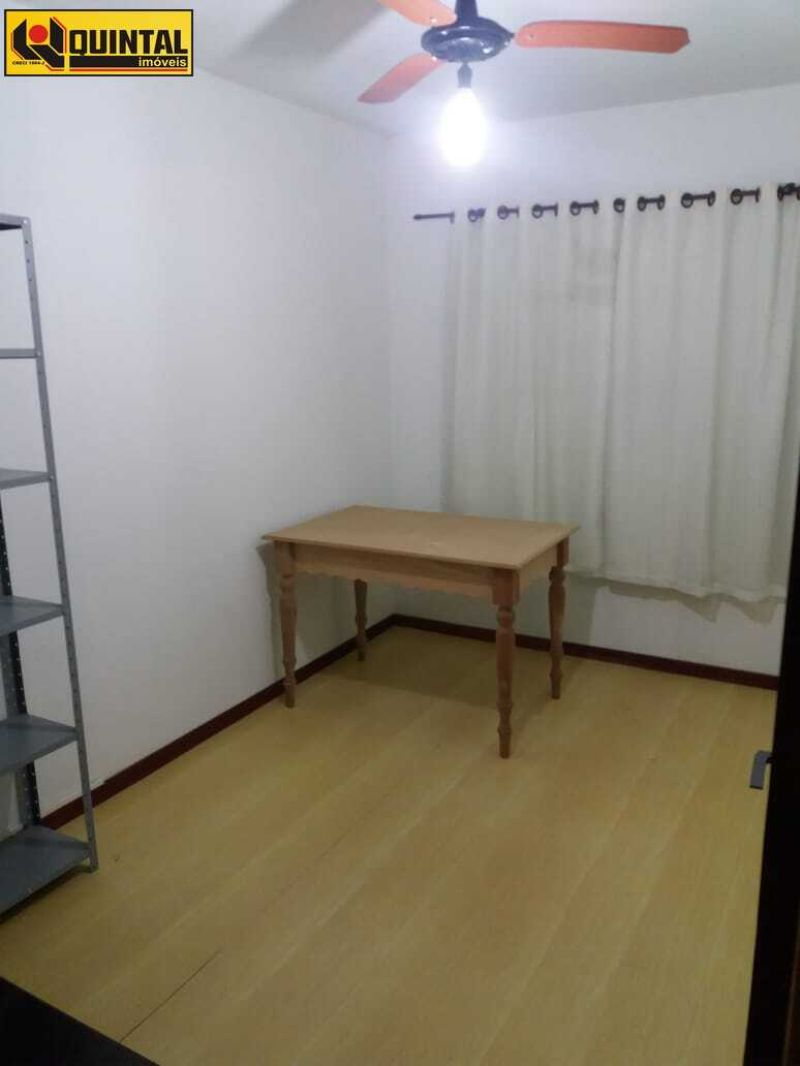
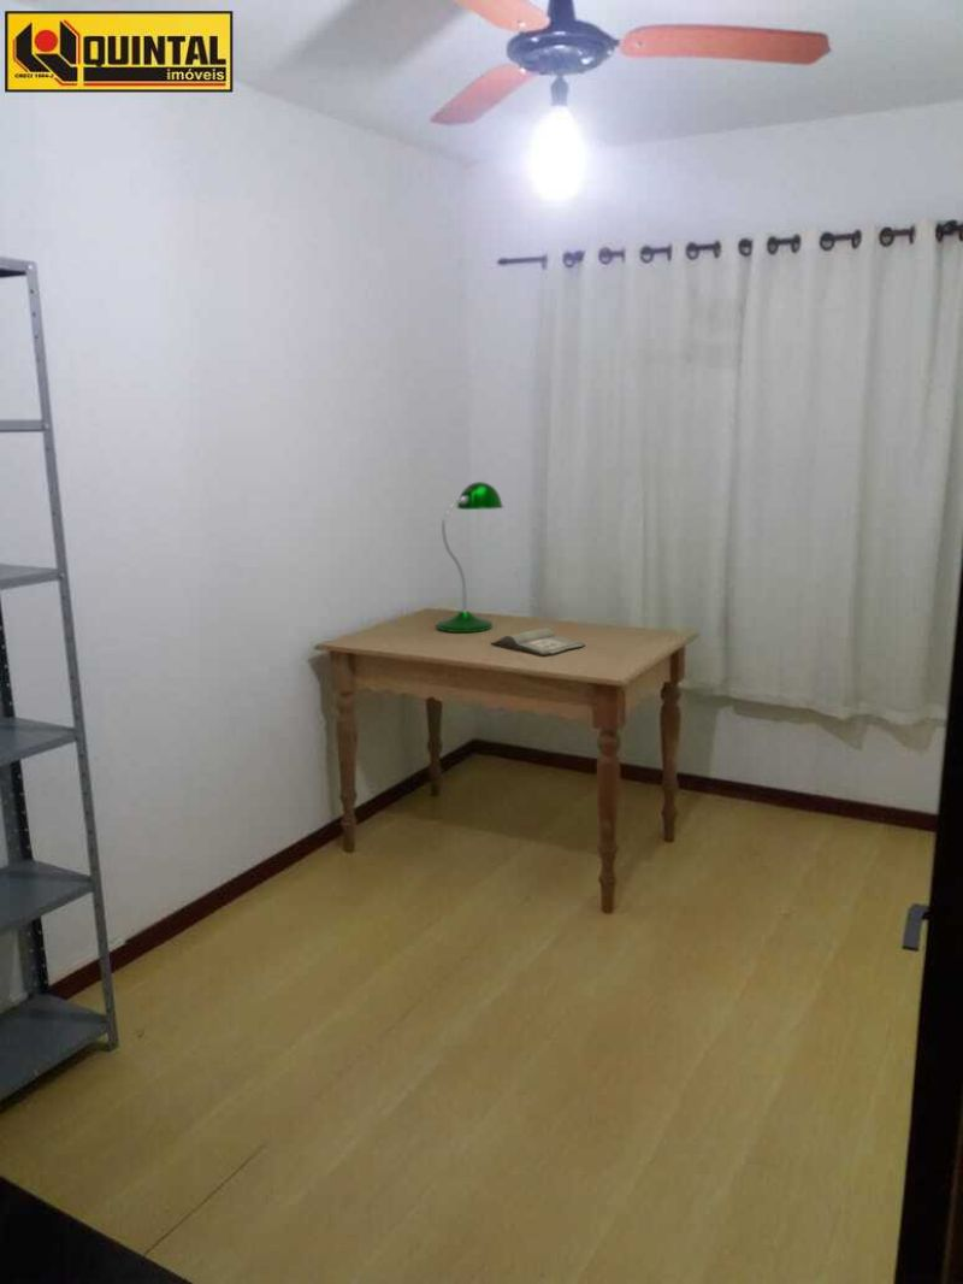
+ hardback book (538, 640)
+ desk lamp (457, 560)
